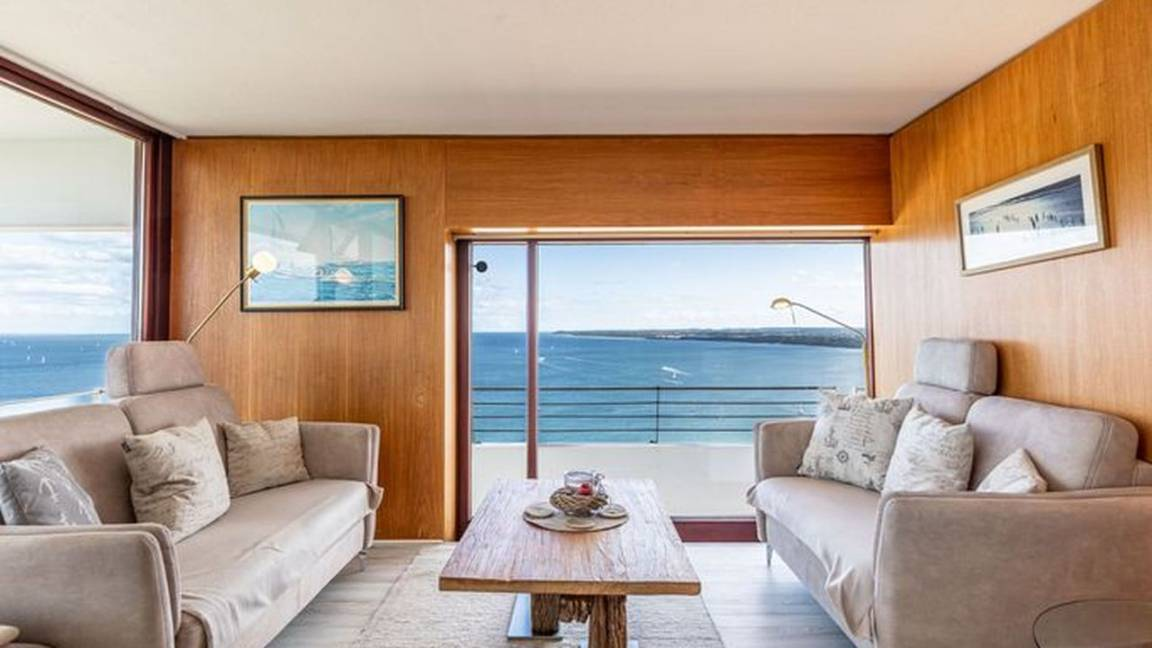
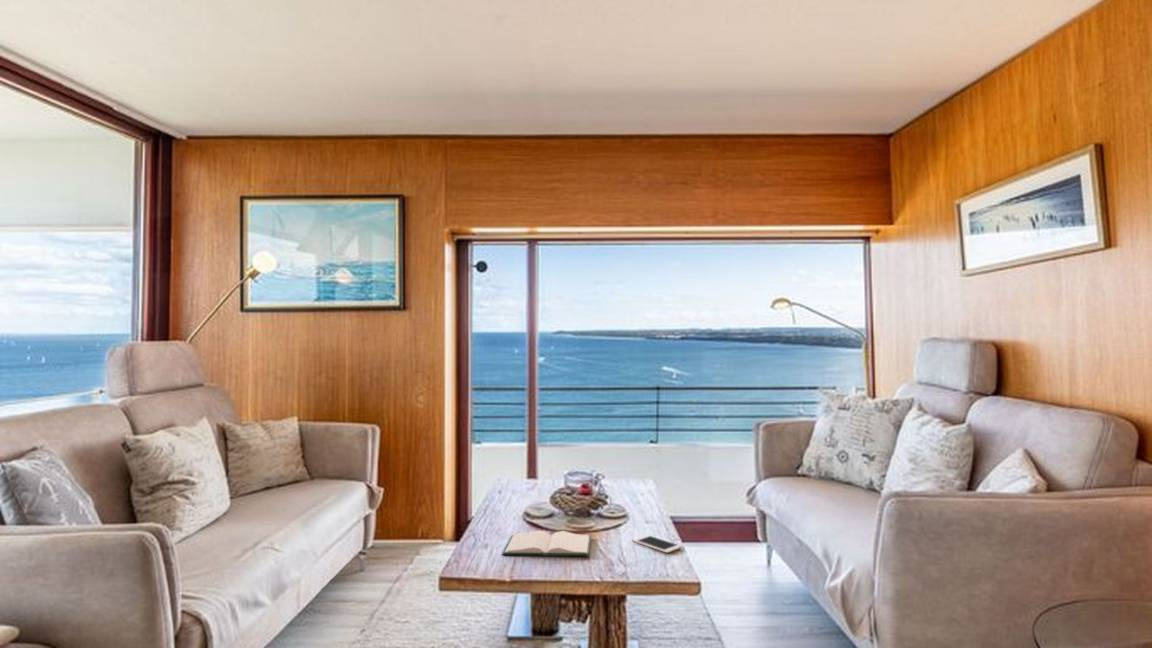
+ hardback book (548, 542)
+ cell phone (656, 543)
